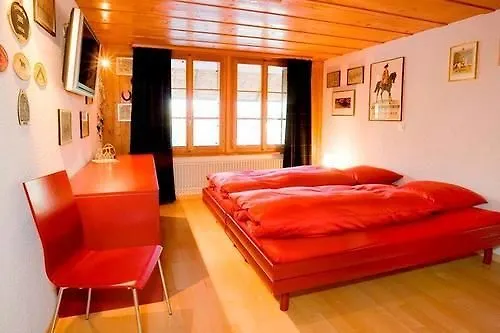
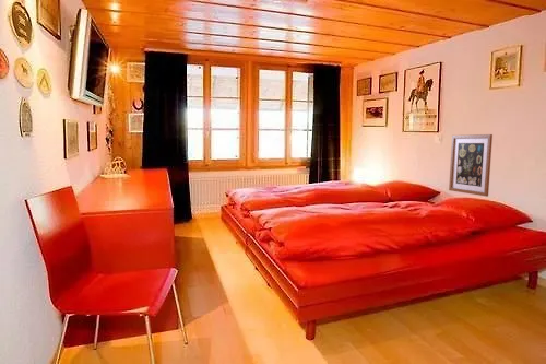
+ wall art (468, 164)
